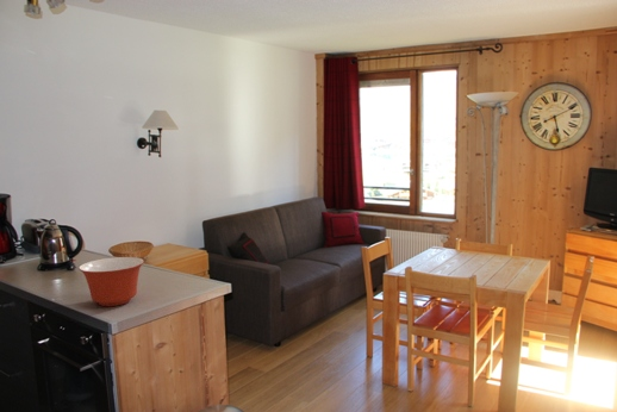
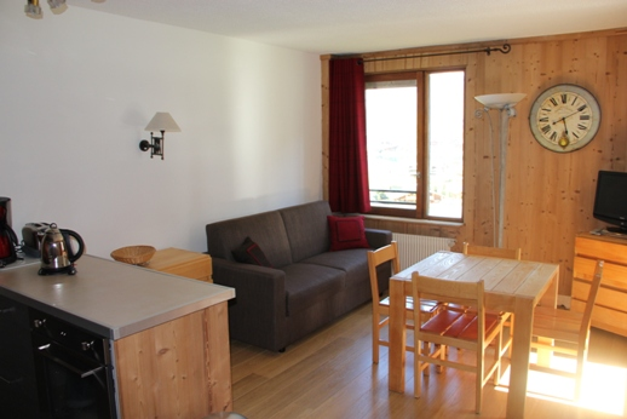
- mixing bowl (113, 282)
